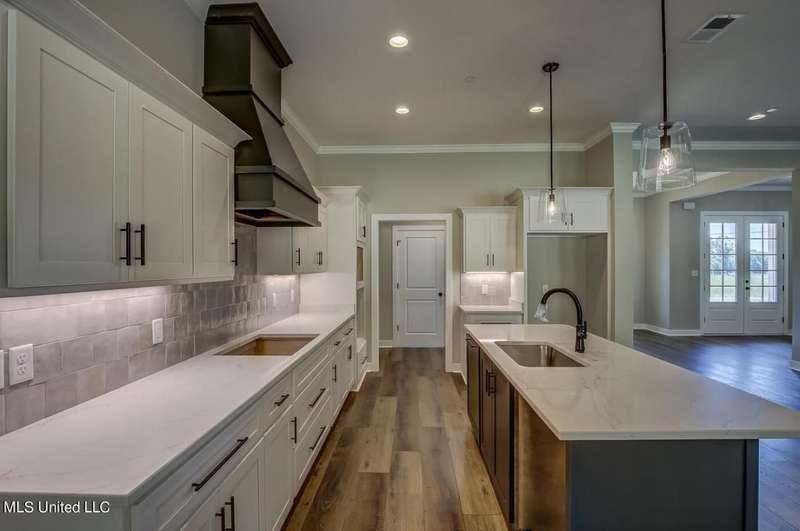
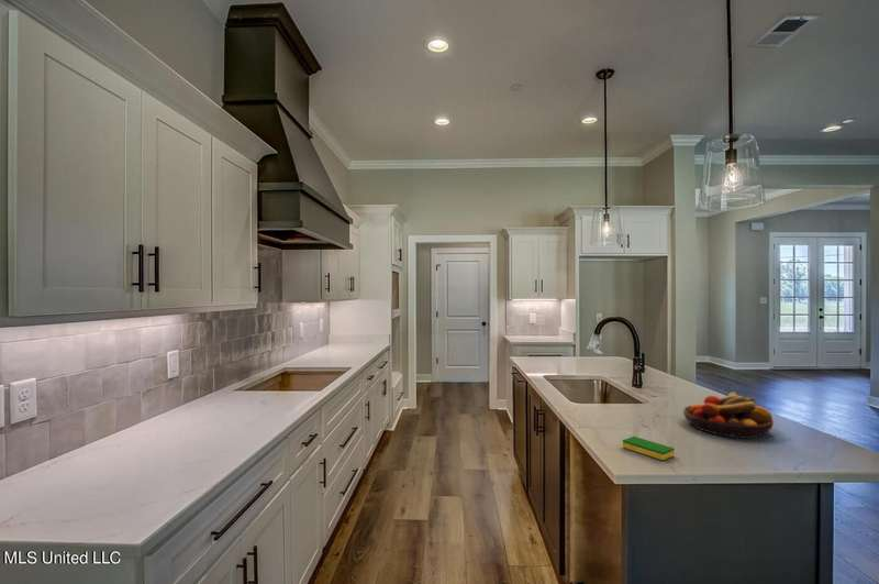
+ dish sponge (647, 448)
+ fruit bowl (725, 410)
